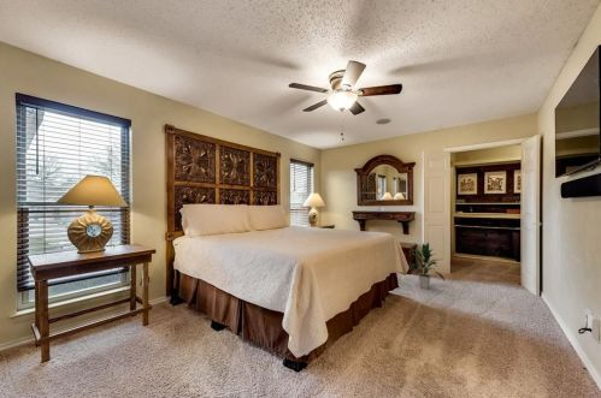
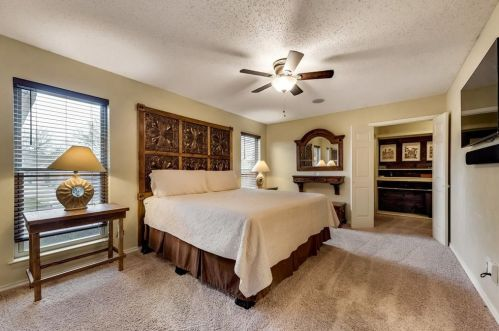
- indoor plant (424, 265)
